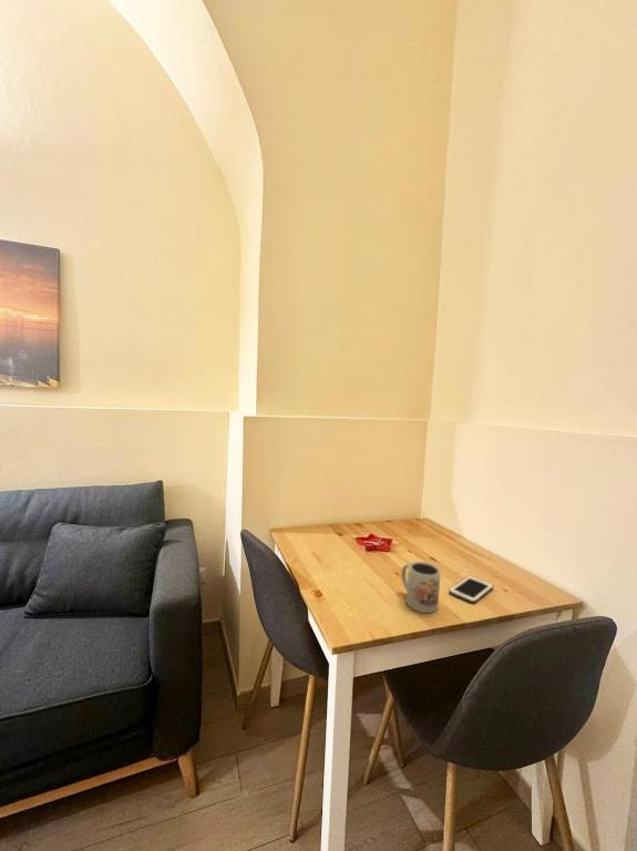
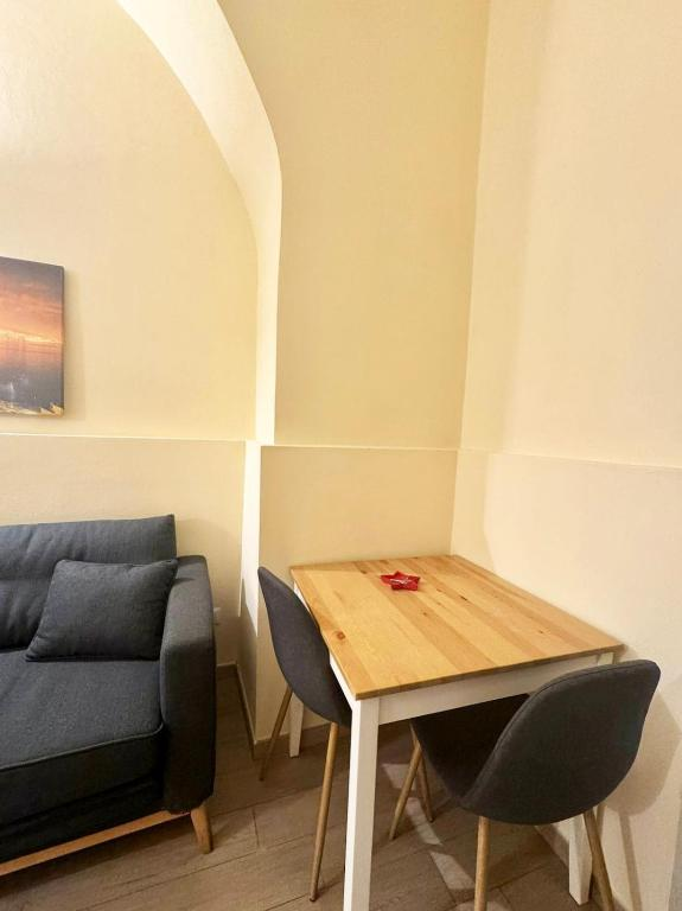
- cell phone (471, 588)
- mug (418, 583)
